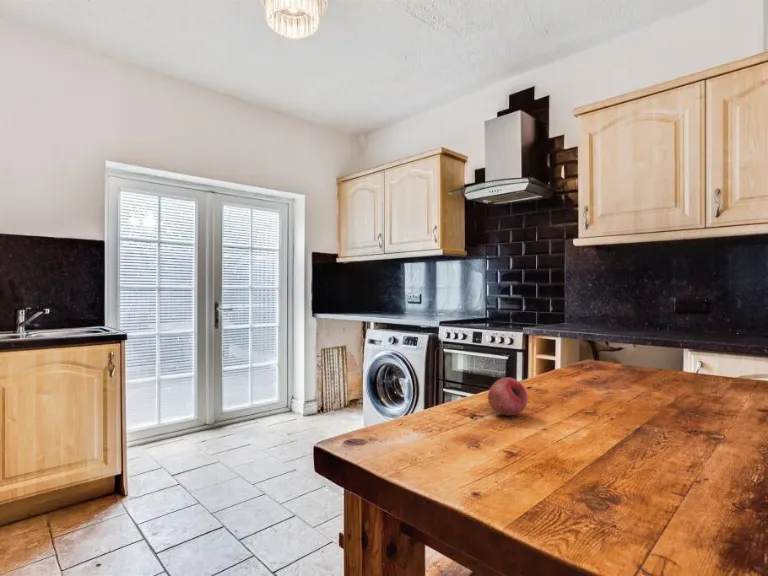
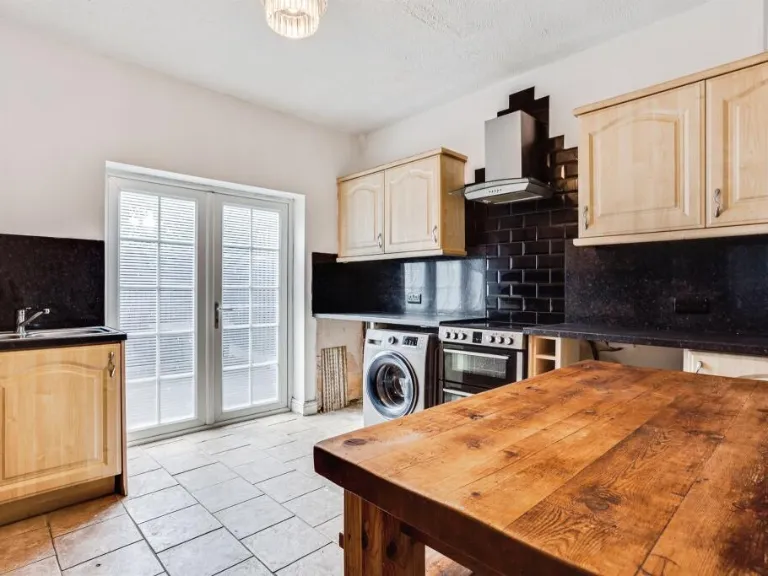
- fruit (507, 396)
